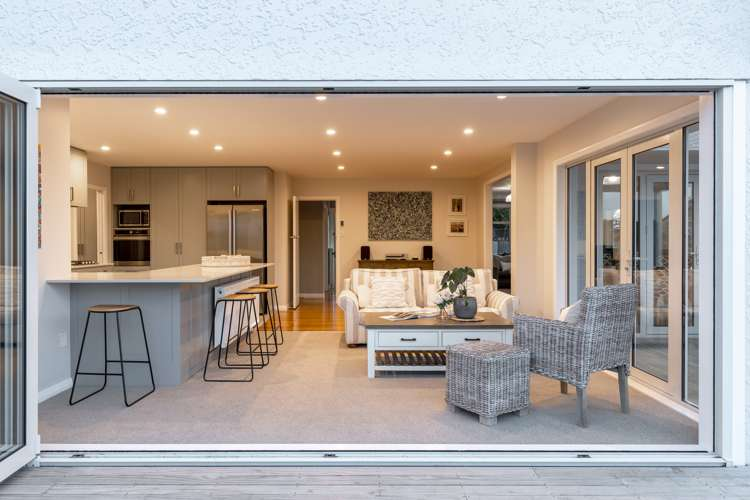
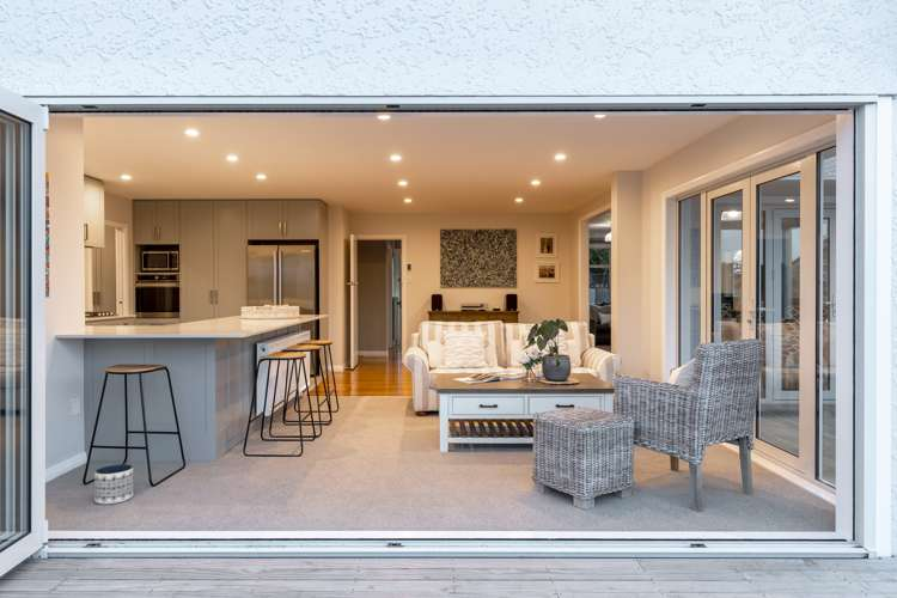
+ planter (114, 483)
